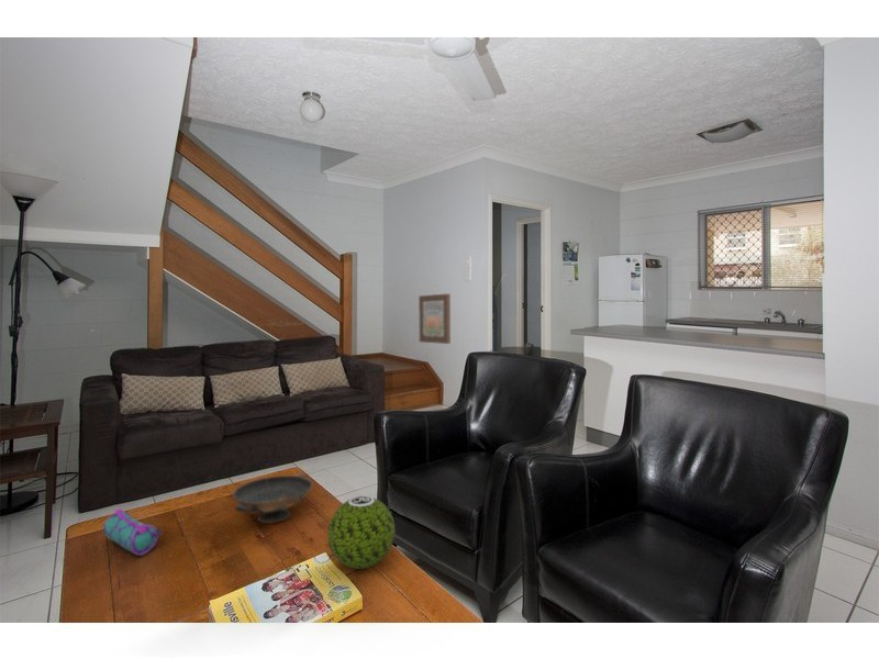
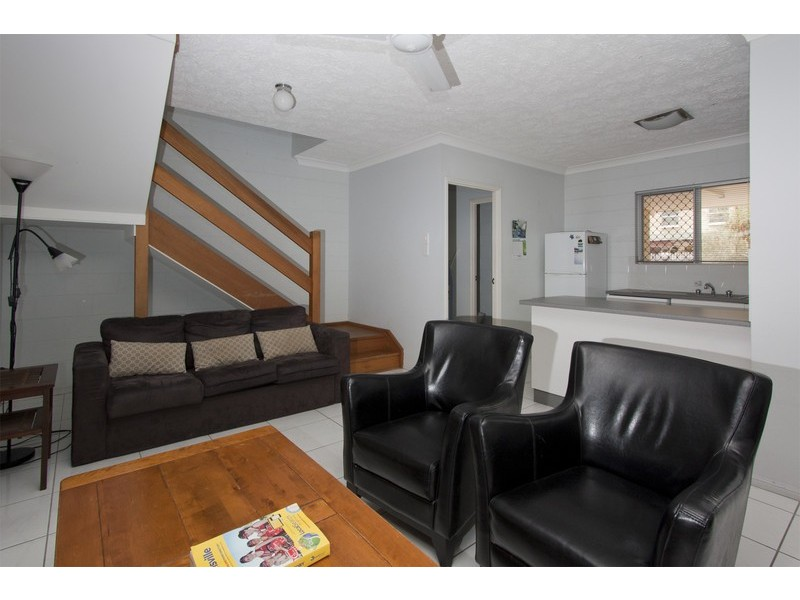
- wall art (434, 319)
- pencil case (131, 530)
- decorative ball (361, 530)
- decorative bowl (274, 502)
